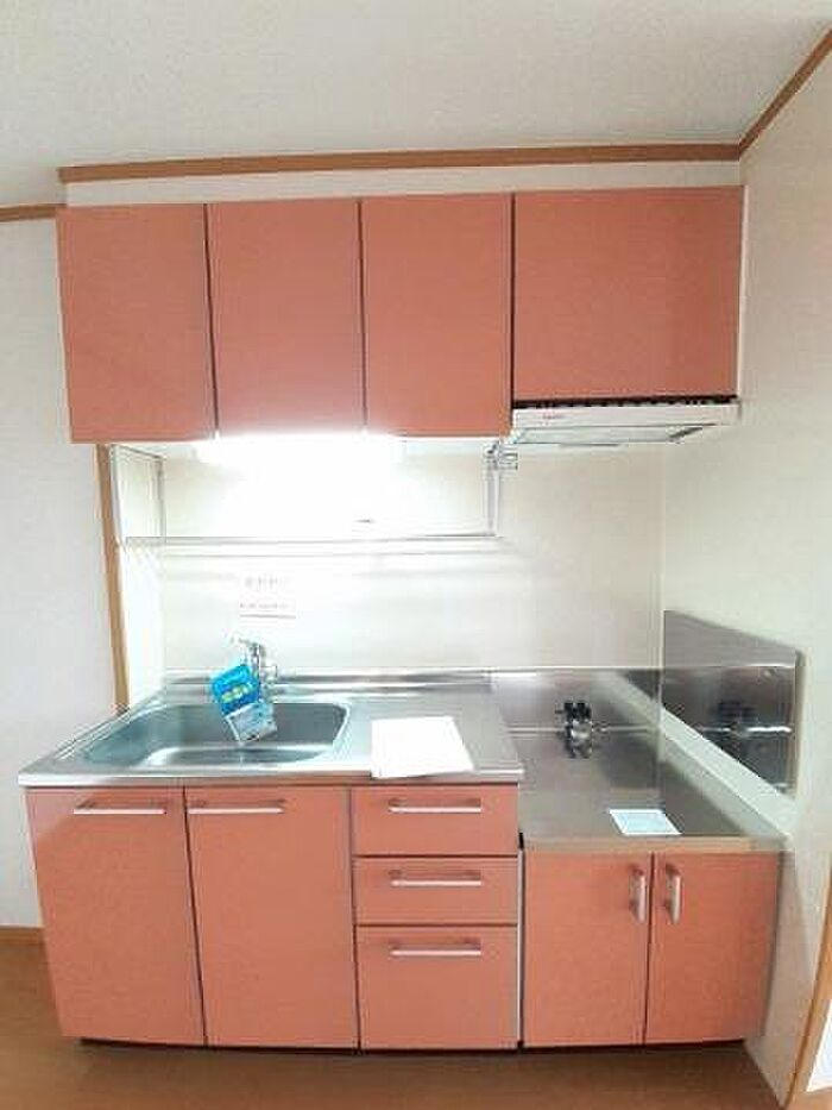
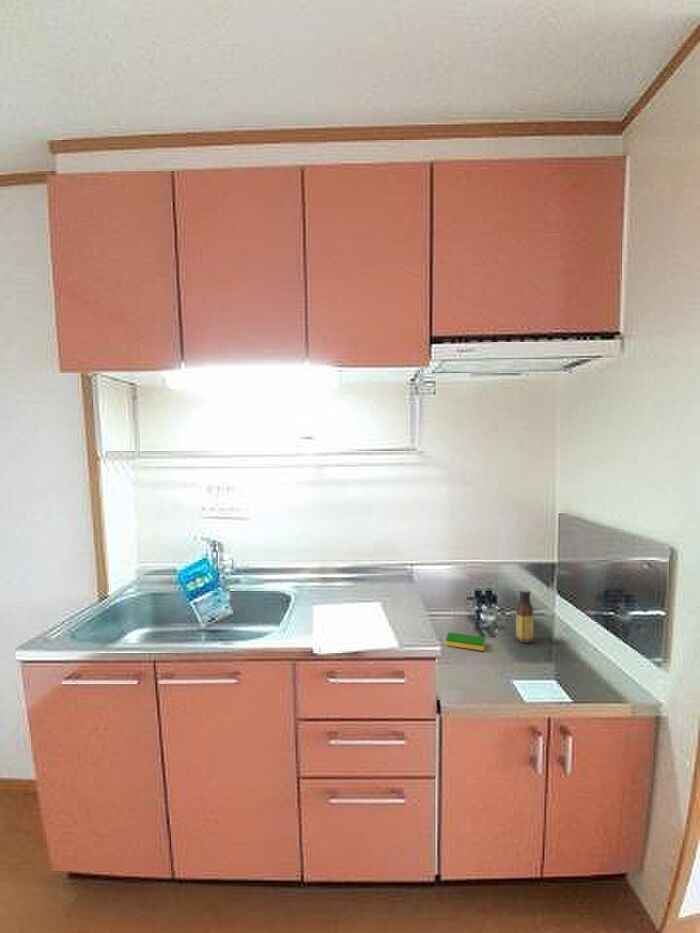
+ sauce bottle (524, 615)
+ dish sponge (465, 641)
